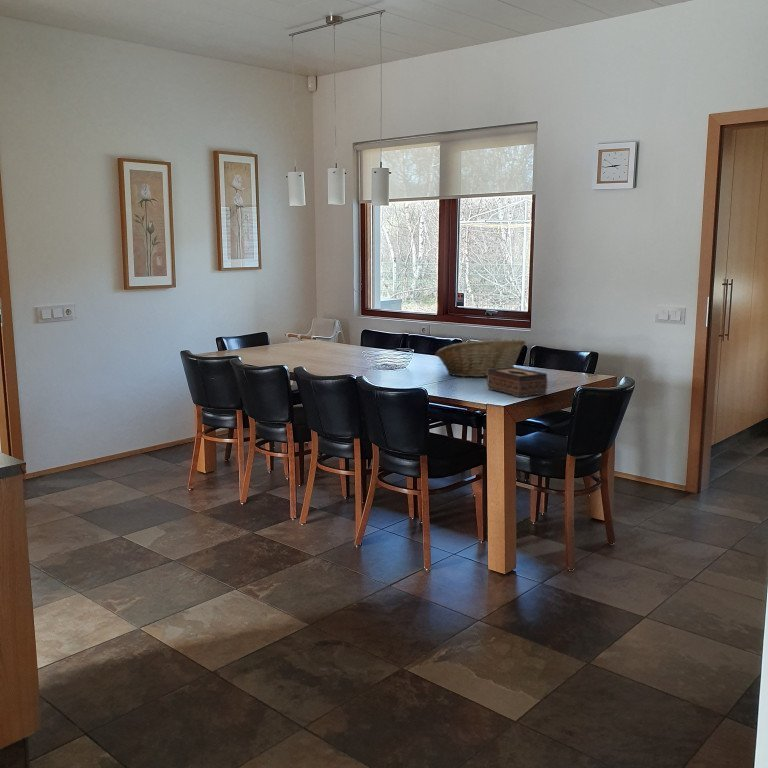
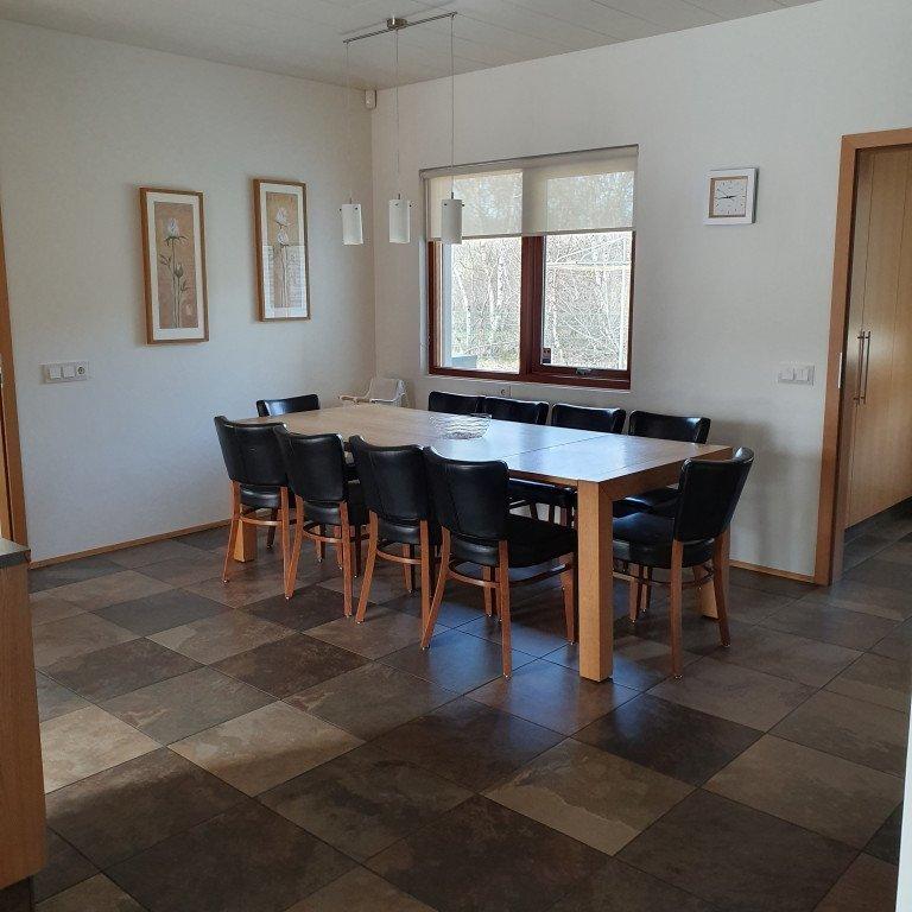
- tissue box (516, 381)
- fruit basket (480, 355)
